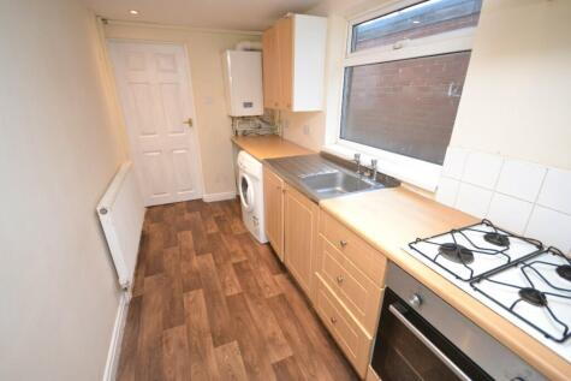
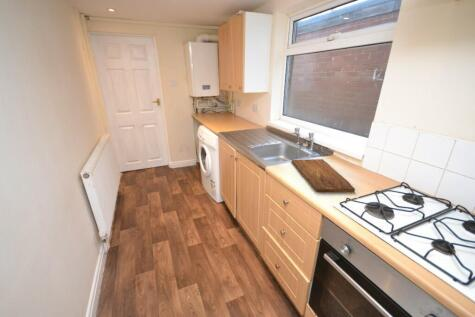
+ cutting board (319, 173)
